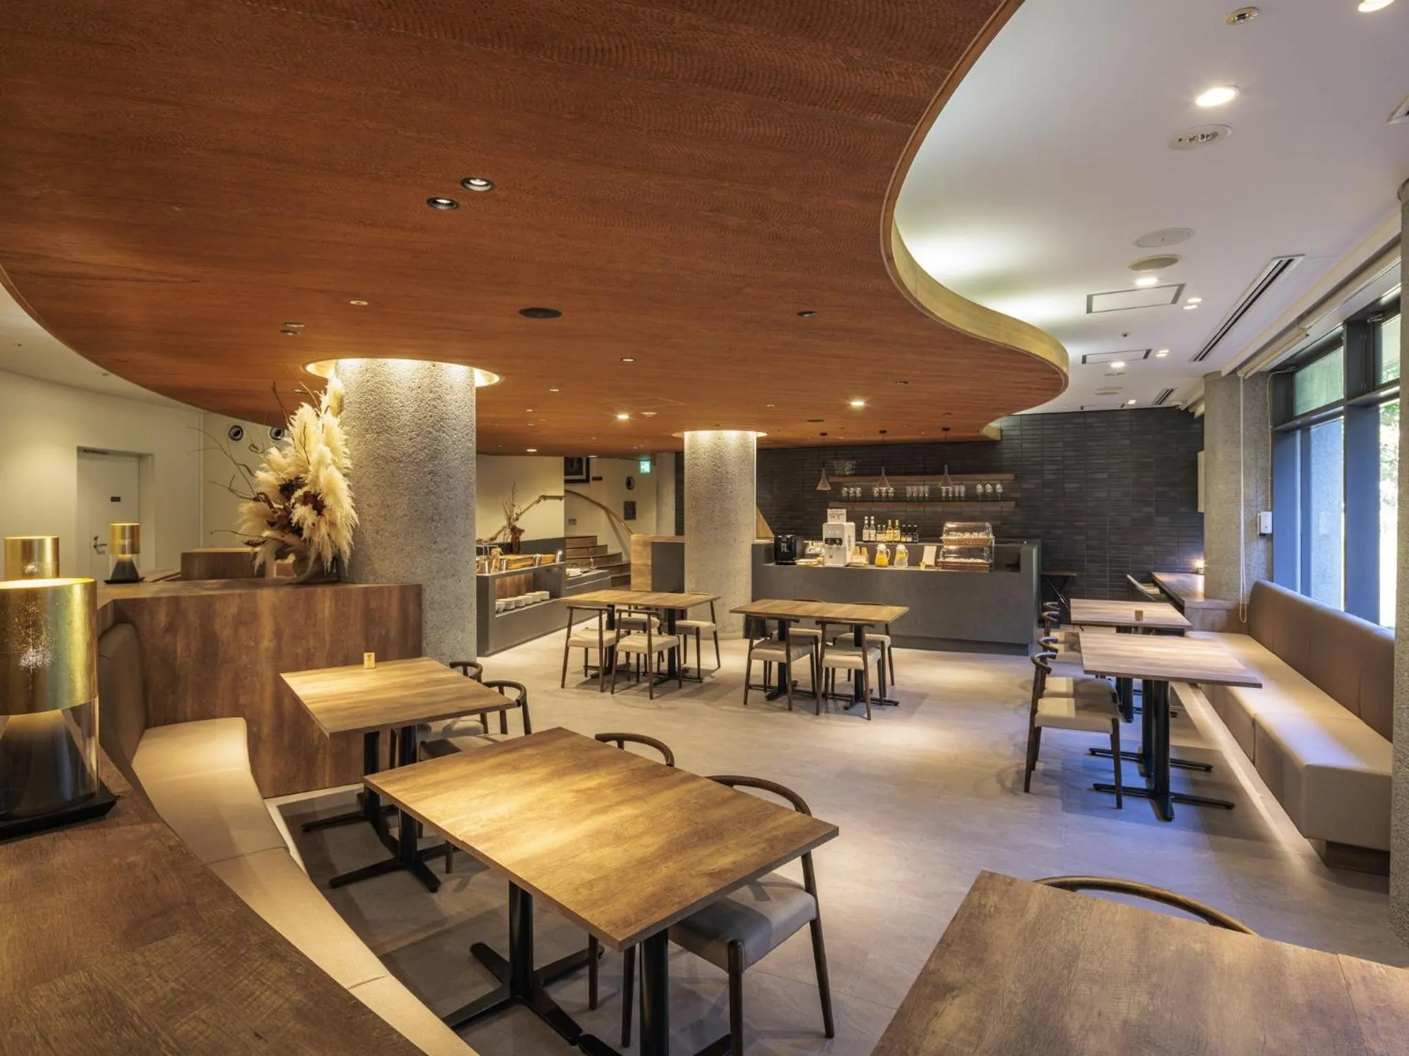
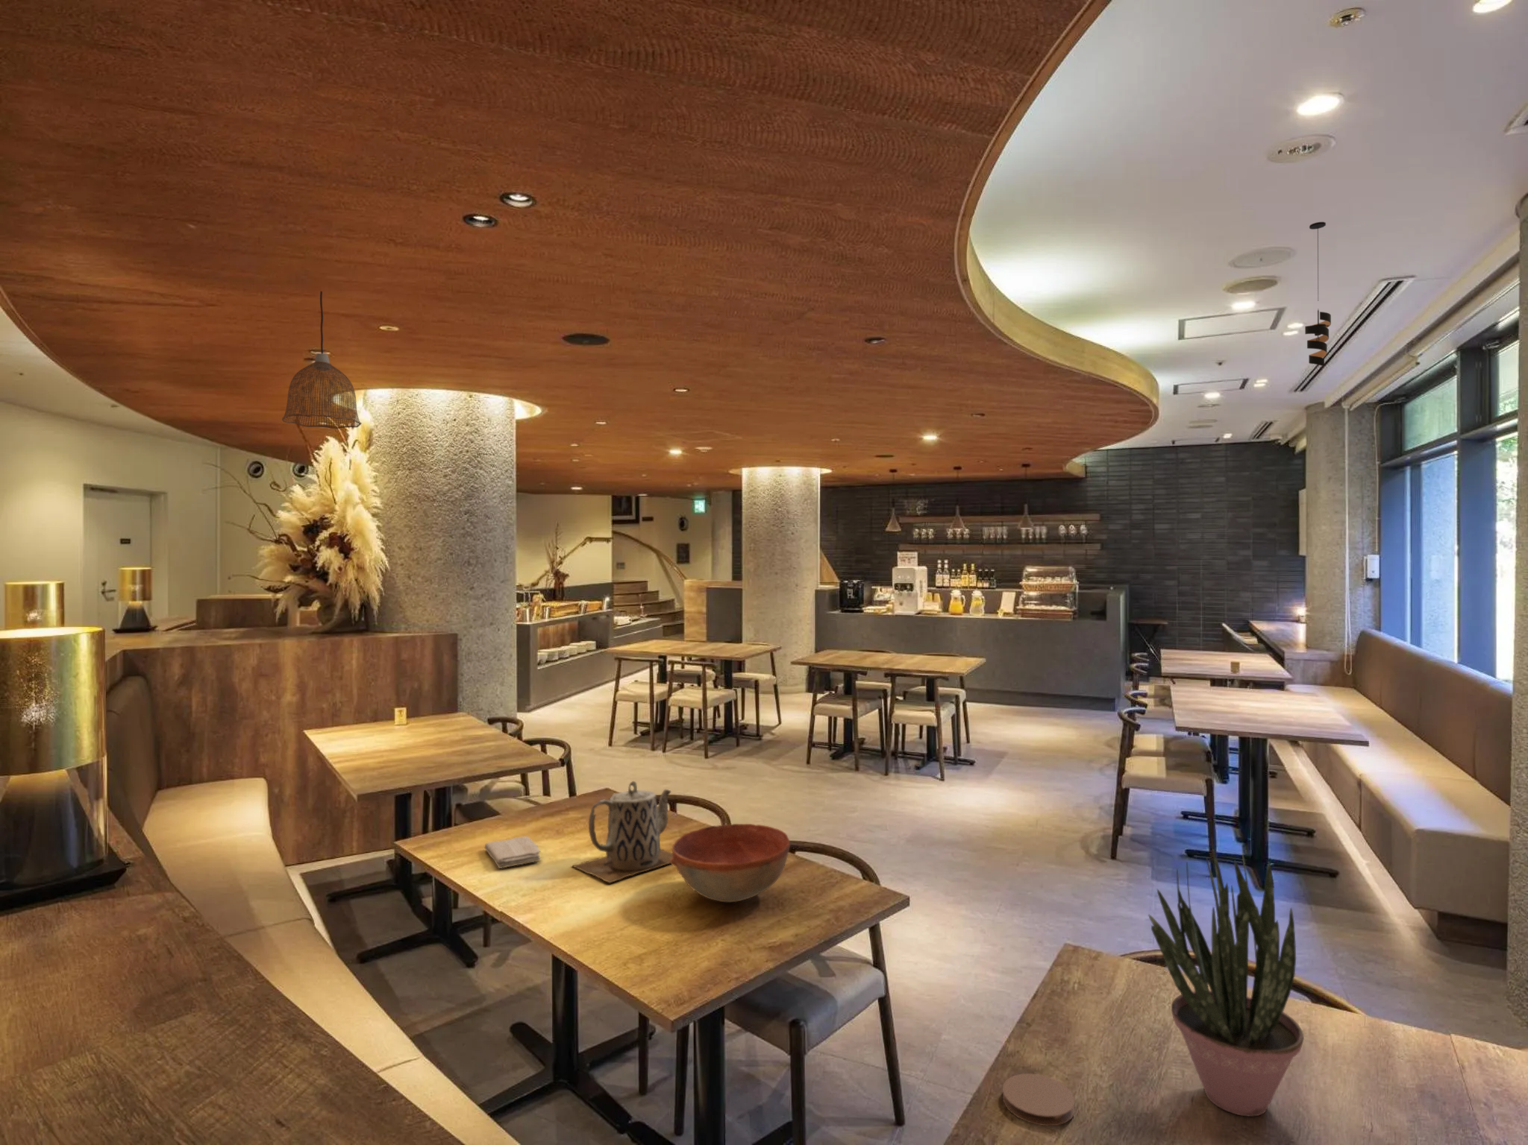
+ pendant lamp (321, 357)
+ coaster (1038, 1098)
+ pendant light (1317, 296)
+ potted plant (1222, 975)
+ washcloth (513, 850)
+ teapot (629, 821)
+ bowl (732, 868)
